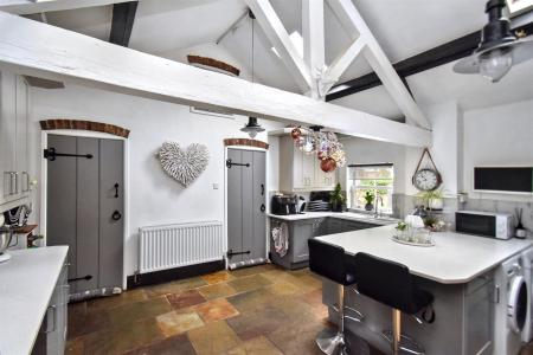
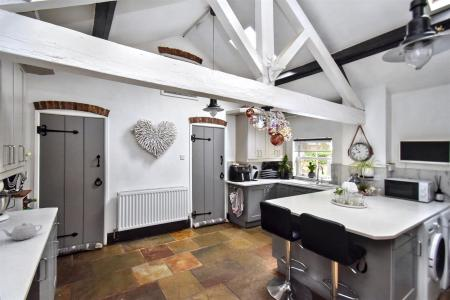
+ teapot (22, 230)
